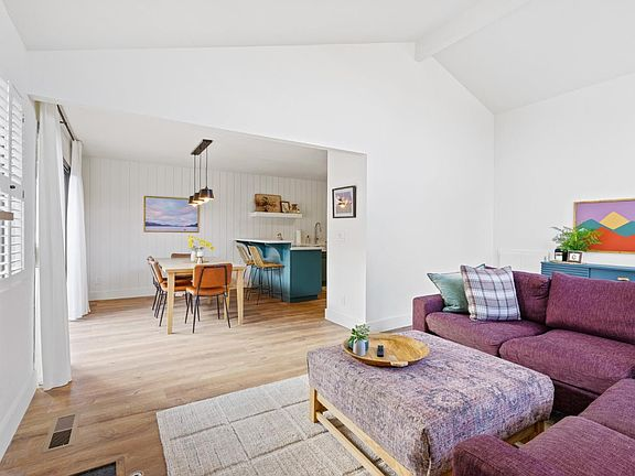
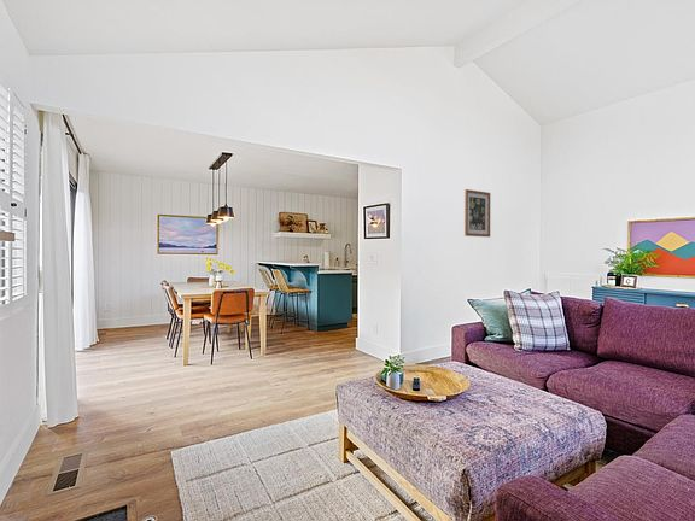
+ wall art (478, 213)
